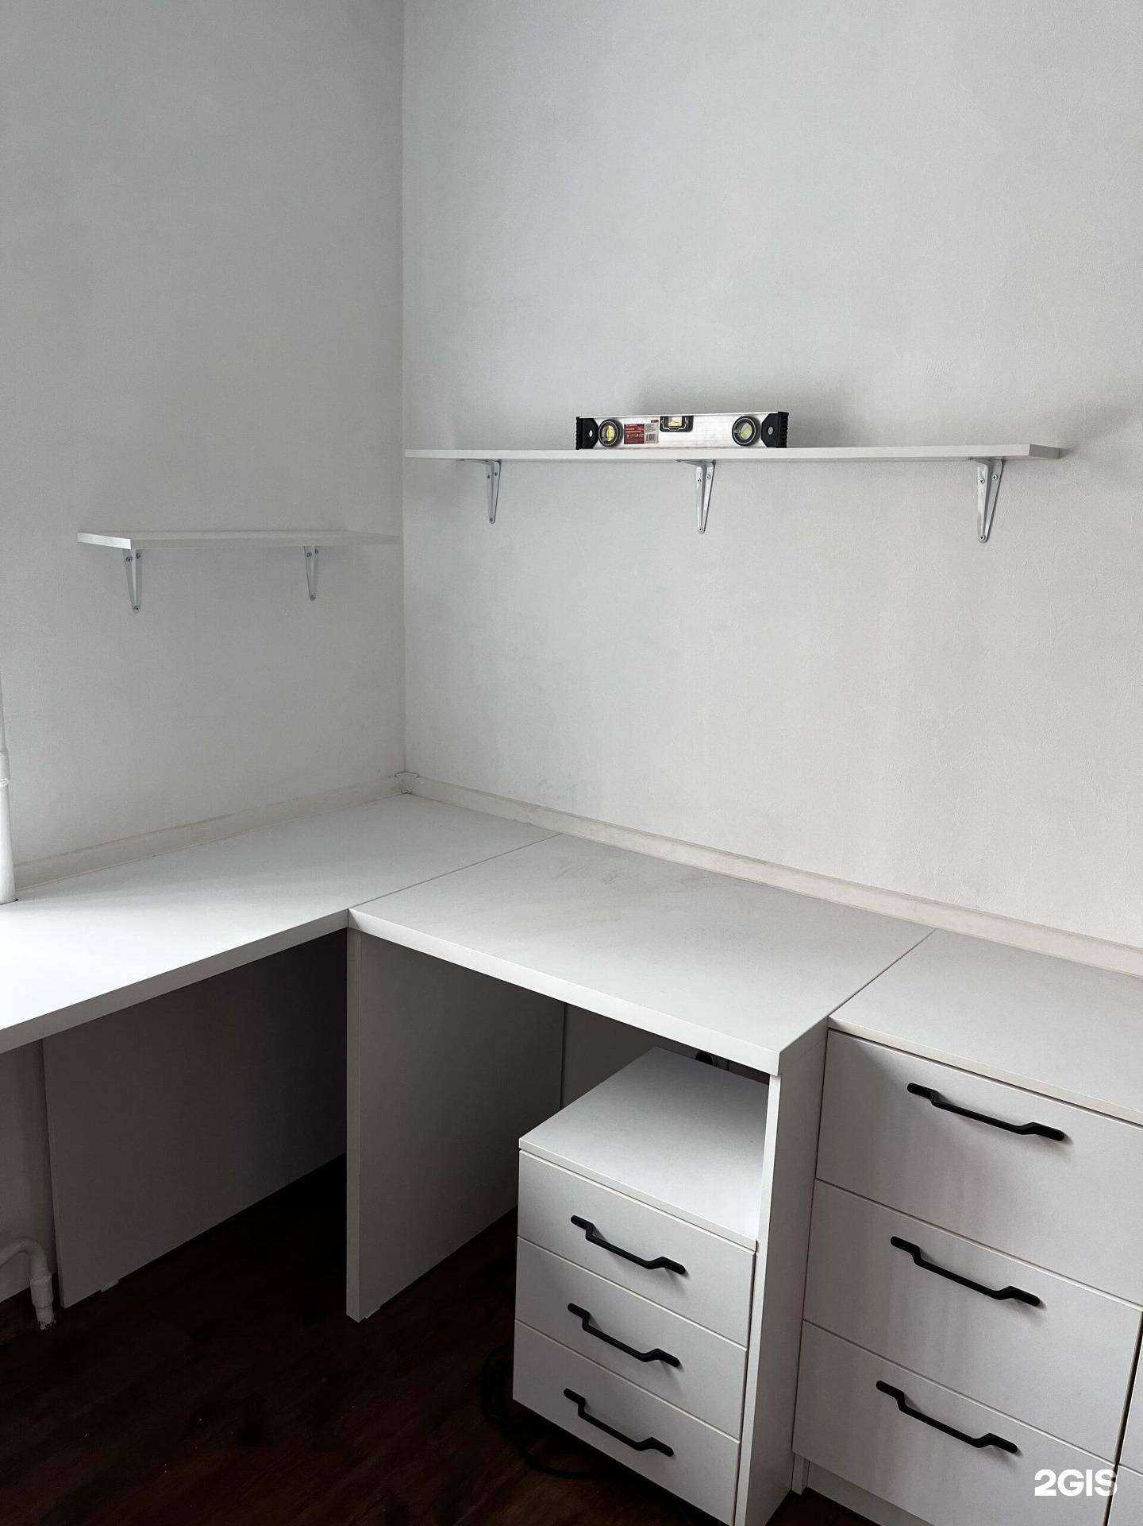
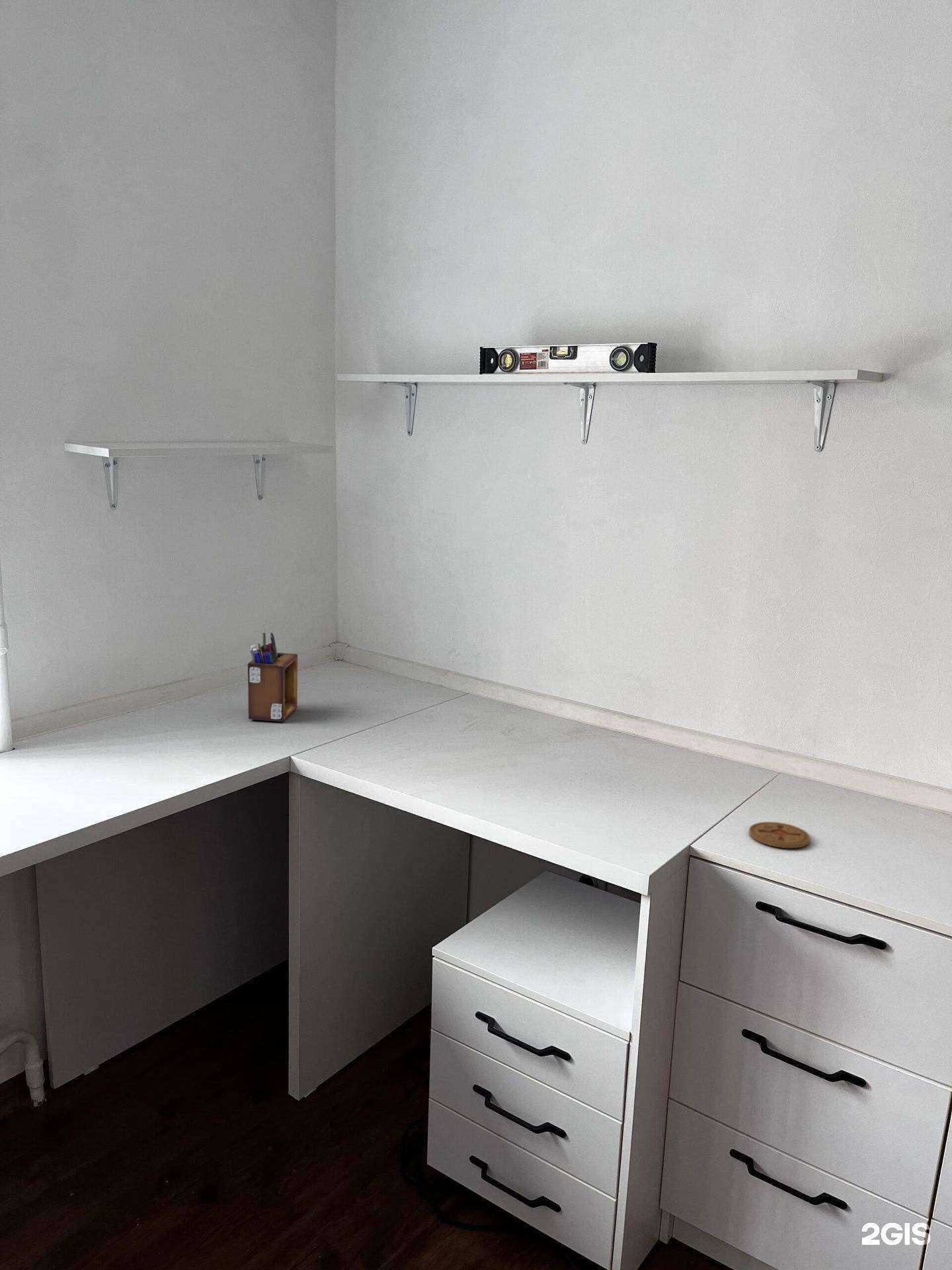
+ desk organizer (273, 675)
+ coaster (779, 834)
